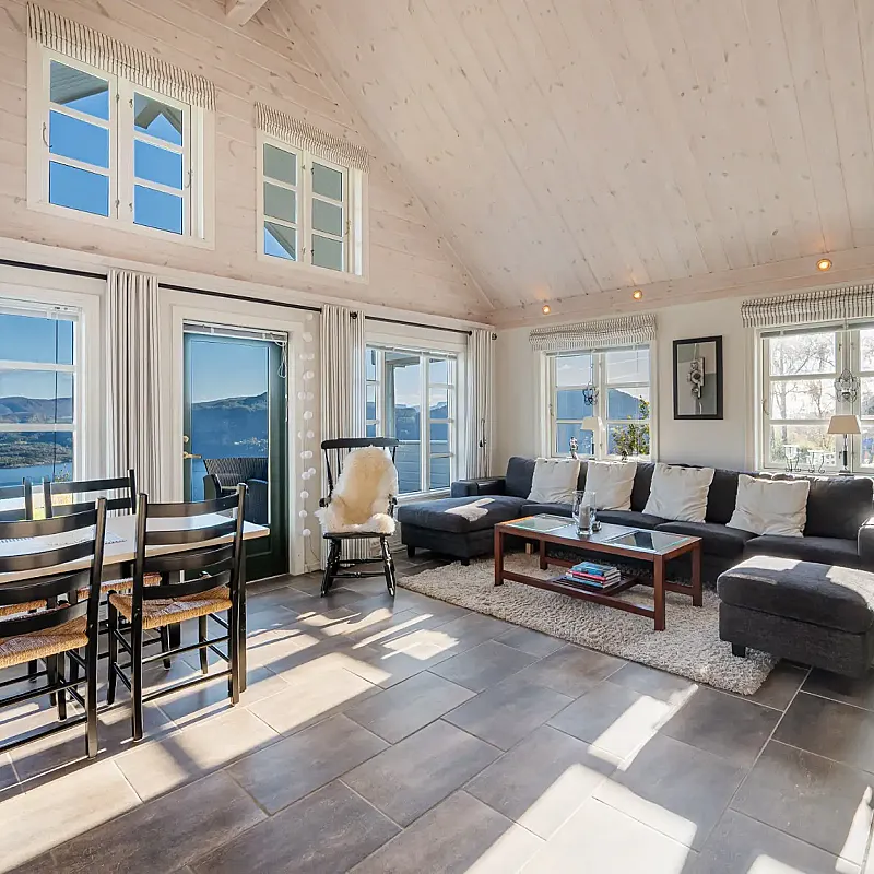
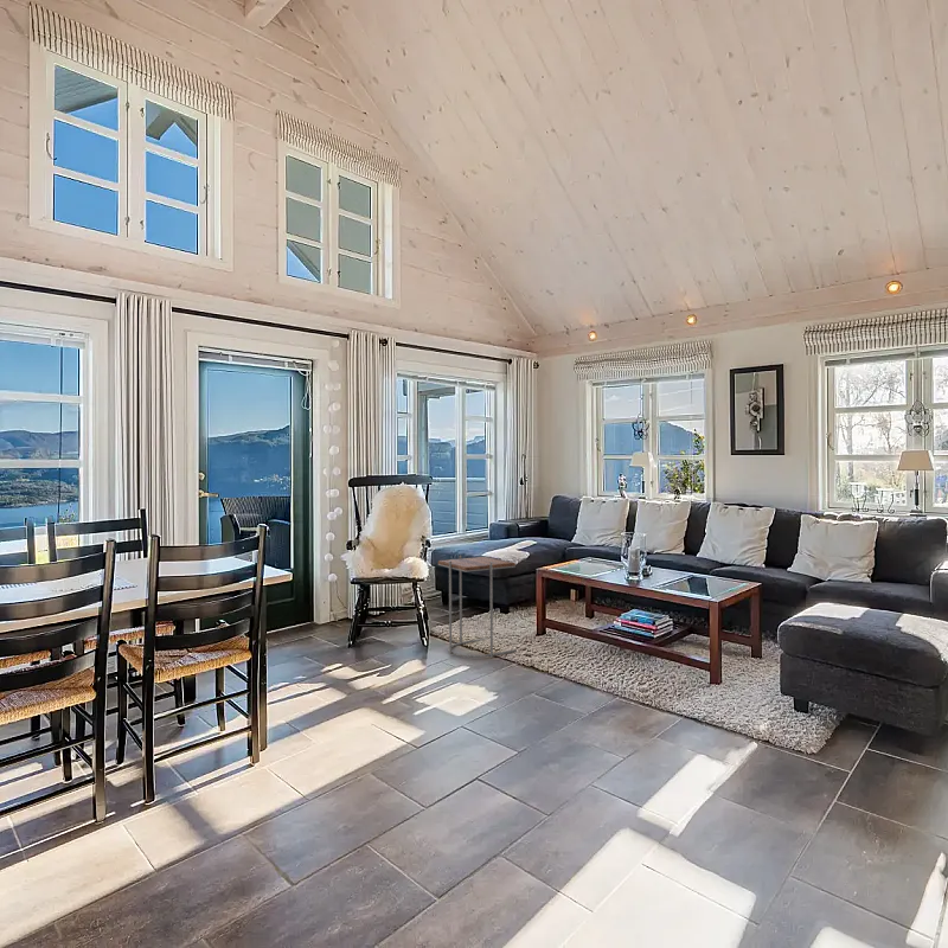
+ side table (461, 604)
